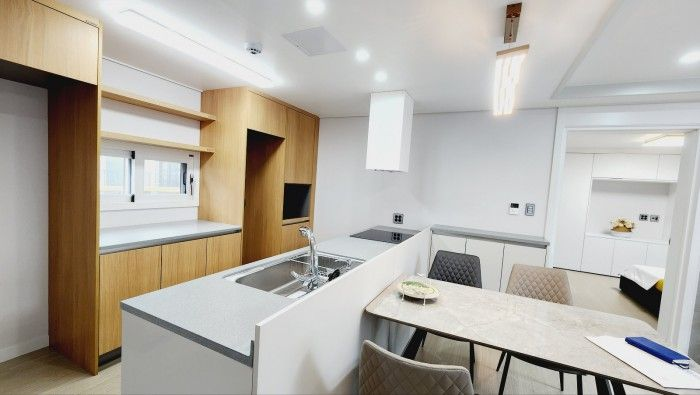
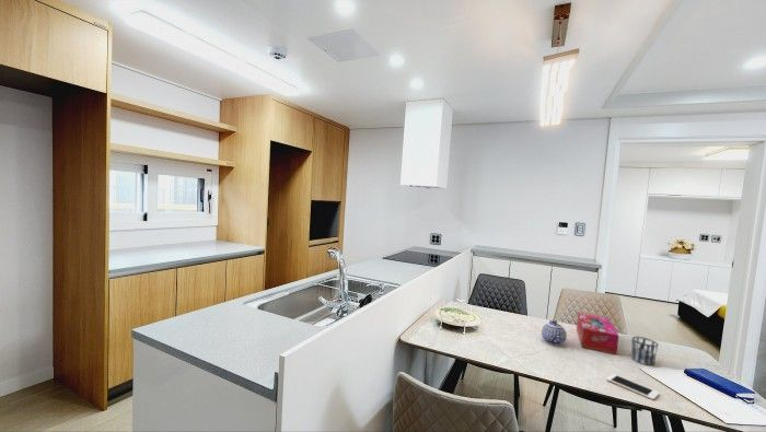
+ cup (643, 350)
+ tissue box (595, 331)
+ teapot (554, 331)
+ cell phone (631, 386)
